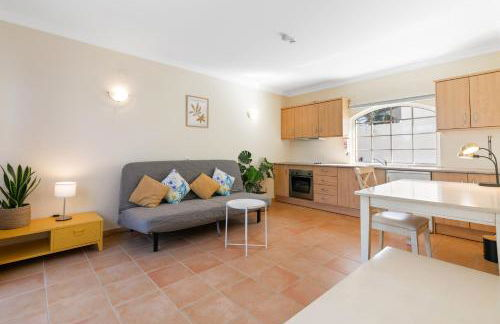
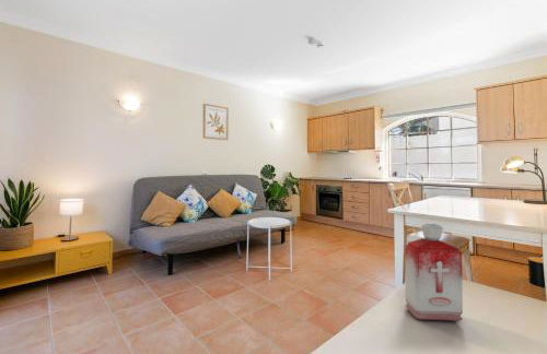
+ bottle (432, 269)
